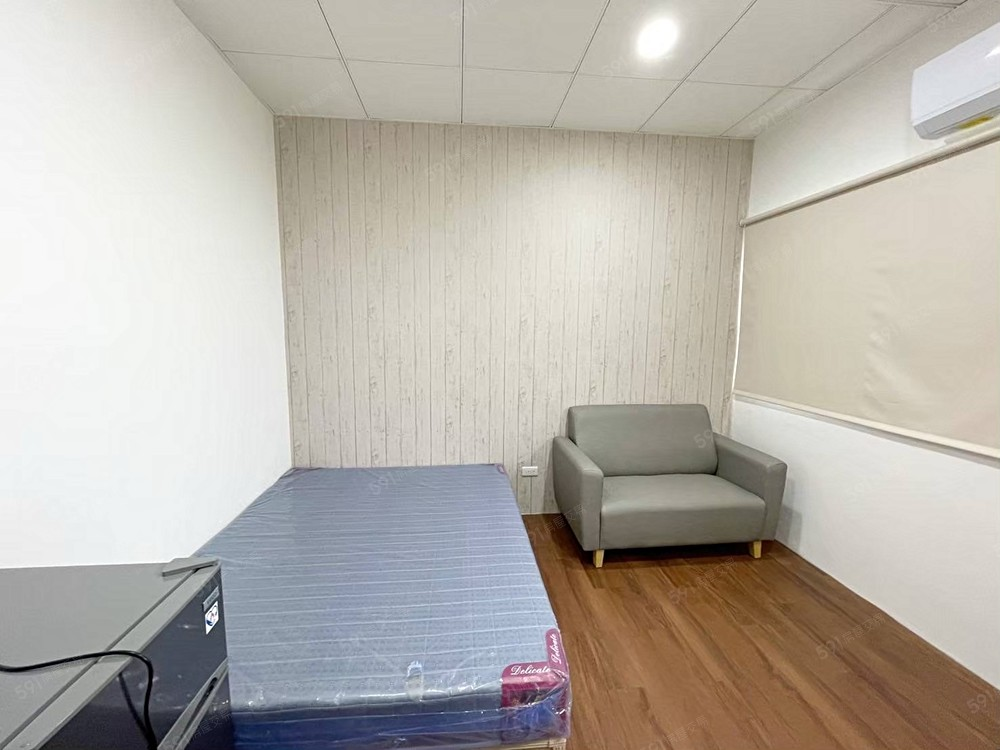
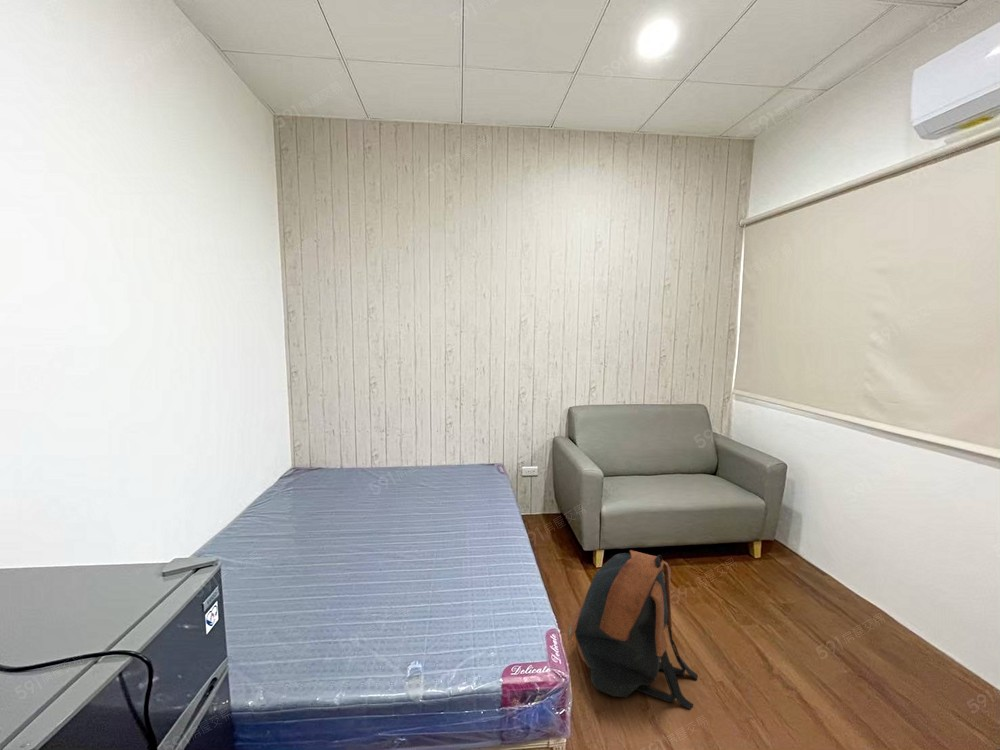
+ backpack (633, 610)
